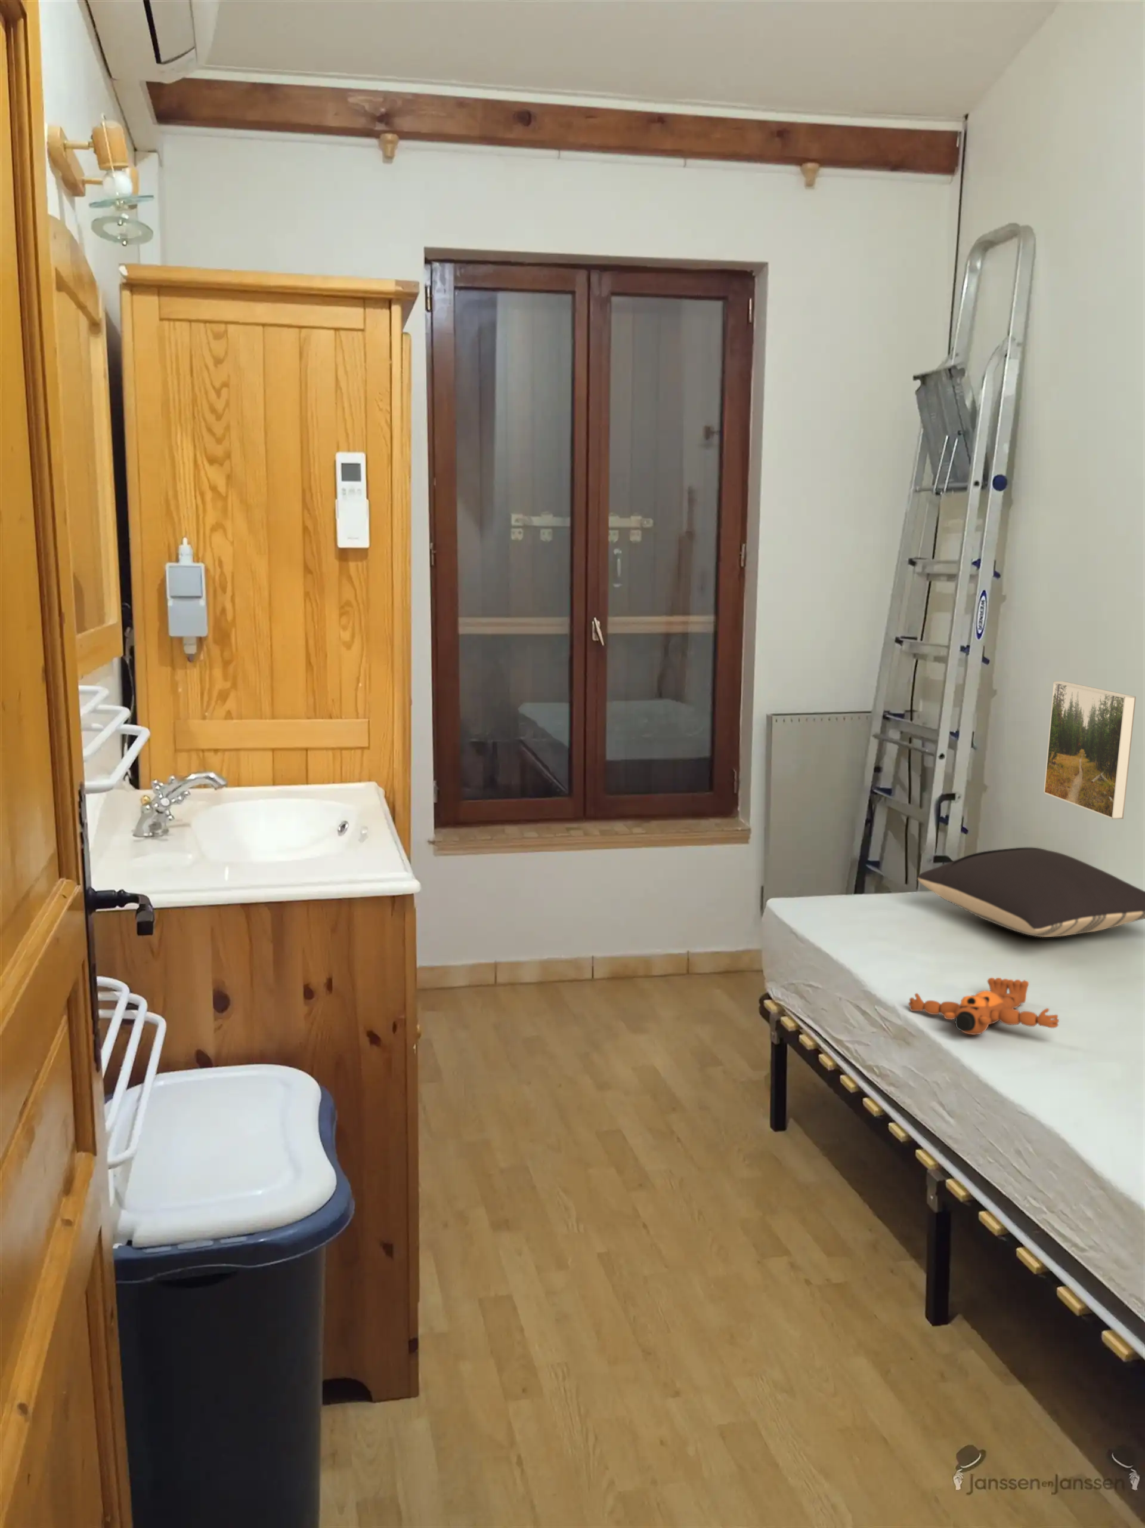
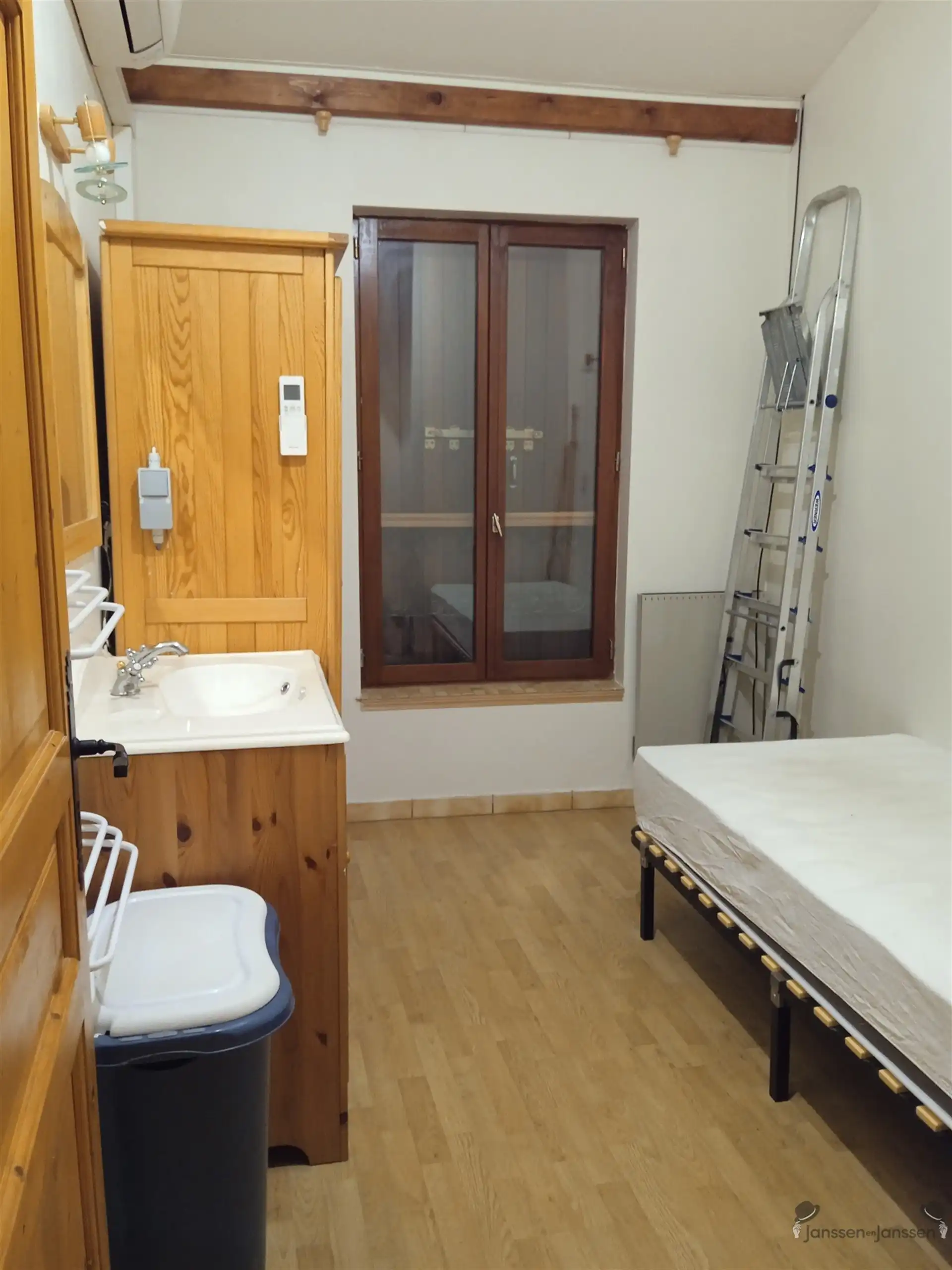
- teddy bear (986, 1003)
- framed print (1087, 747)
- pillow (1042, 893)
